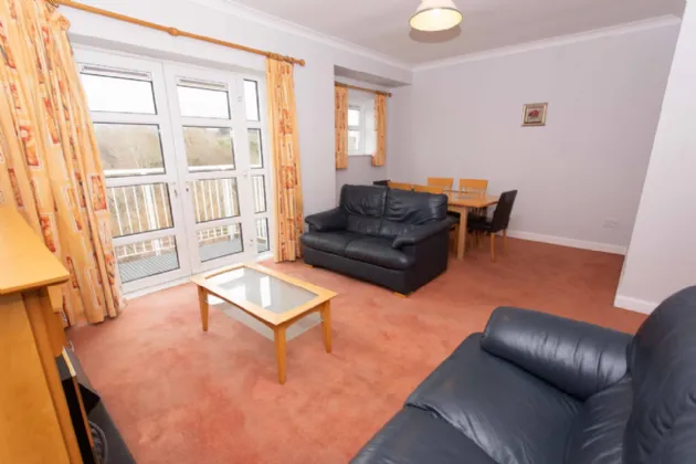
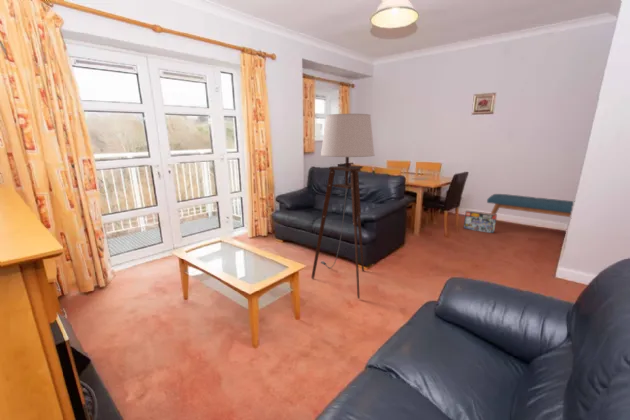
+ bench (532, 211)
+ floor lamp (344, 204)
+ box (479, 221)
